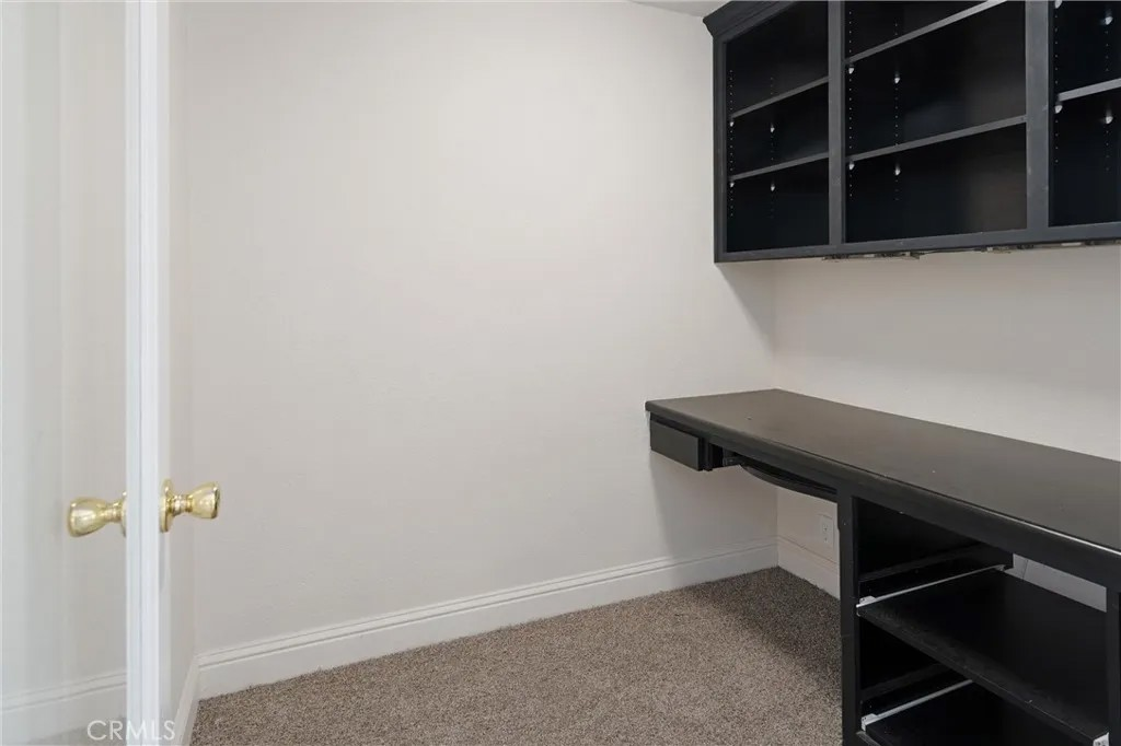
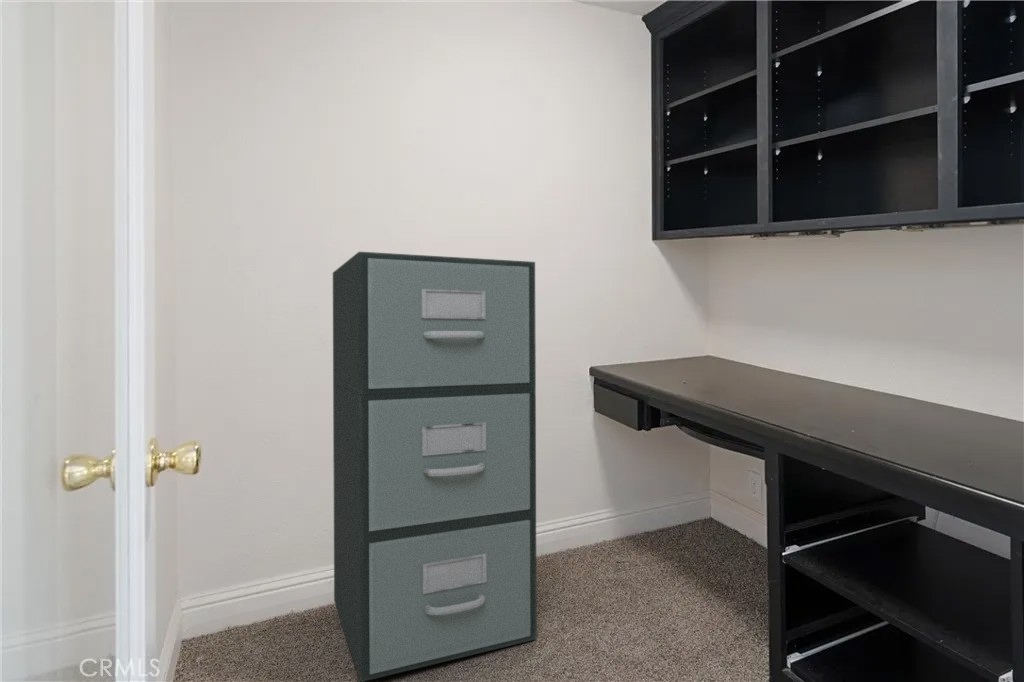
+ filing cabinet (429, 444)
